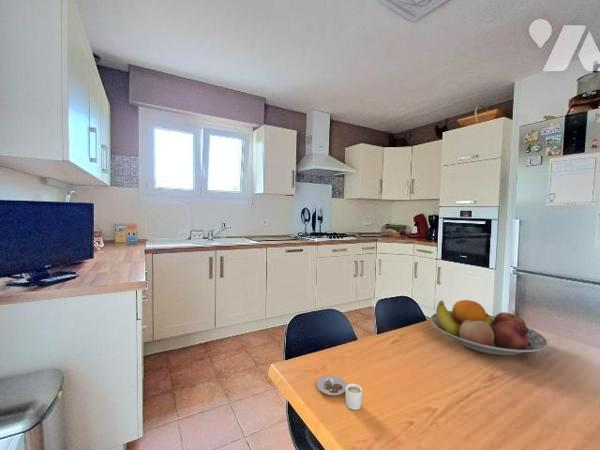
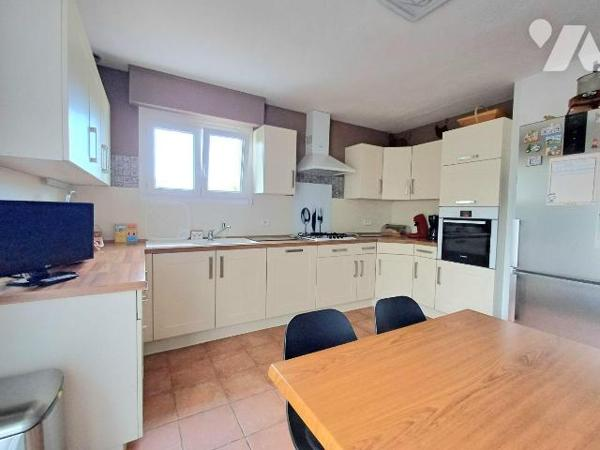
- fruit bowl (483, 323)
- cocoa (338, 384)
